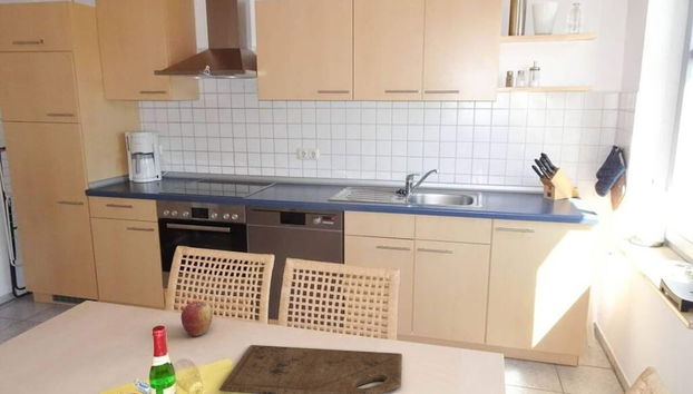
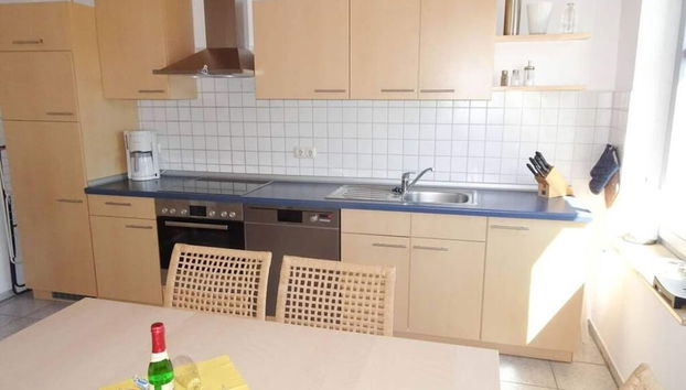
- apple (196, 317)
- cutting board (316, 371)
